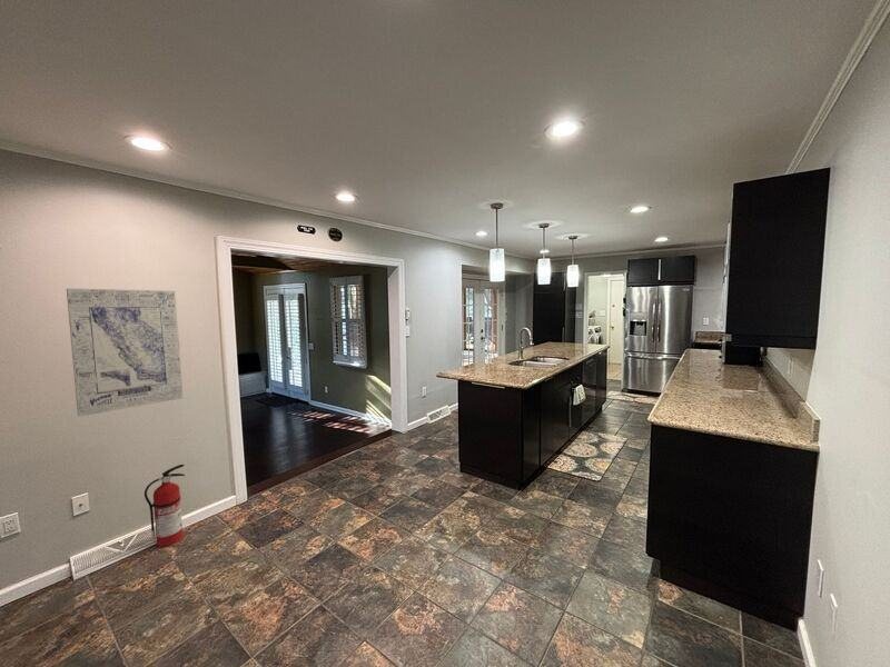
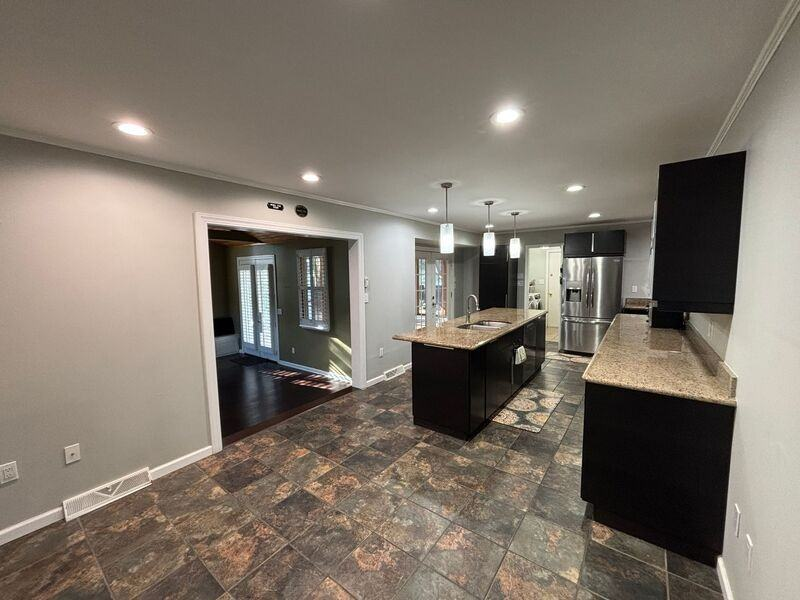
- fire extinguisher (167, 505)
- wall art (130, 348)
